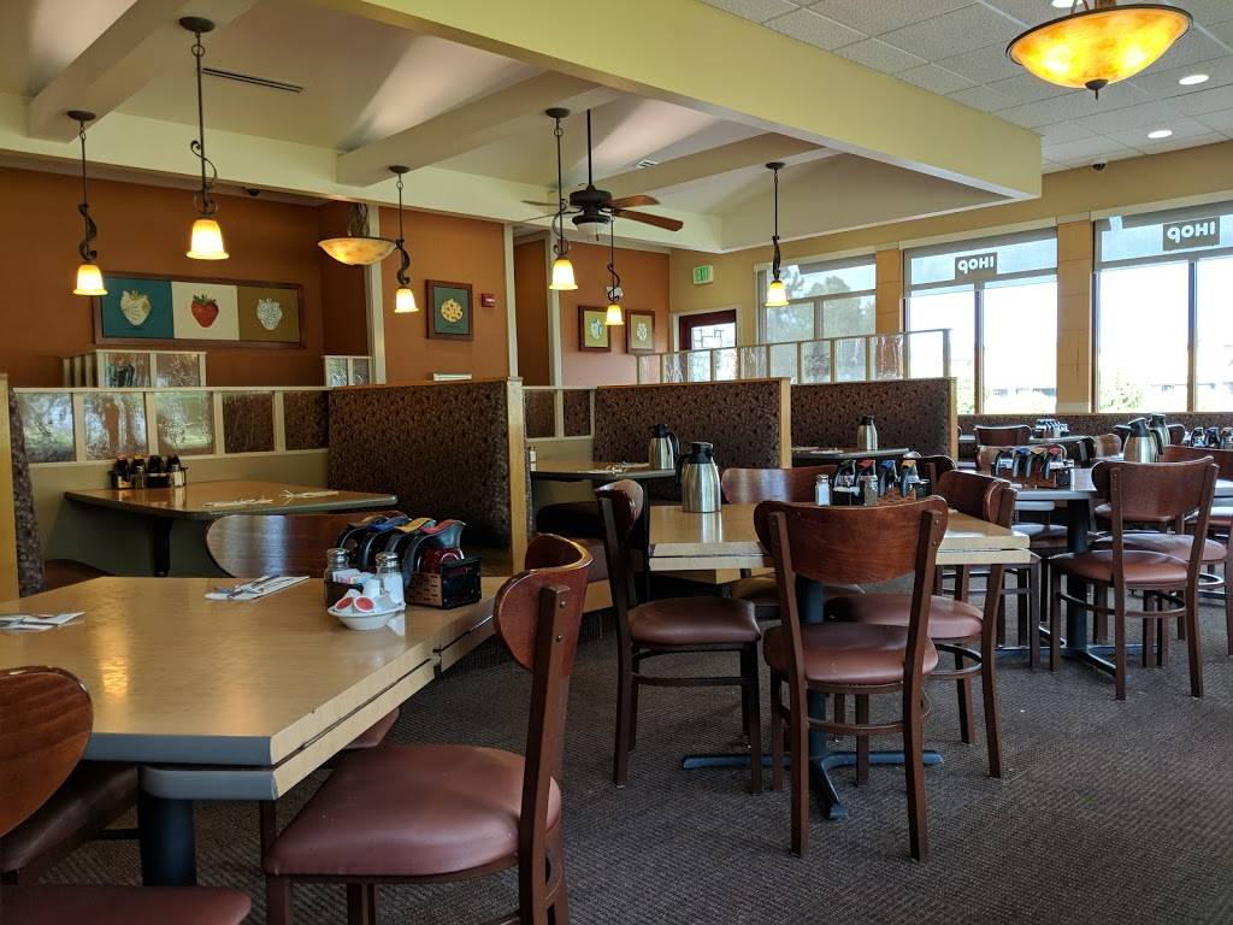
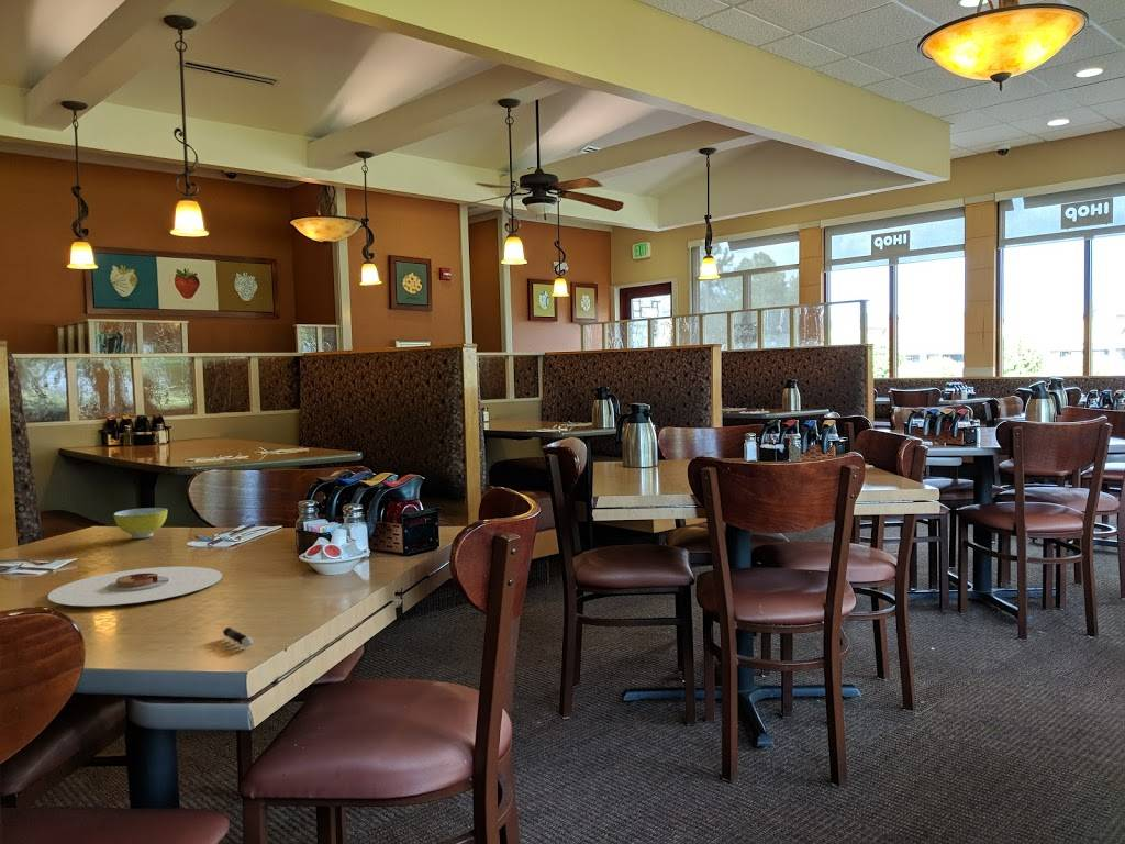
+ plate (138, 579)
+ bowl (141, 523)
+ pepper shaker (237, 636)
